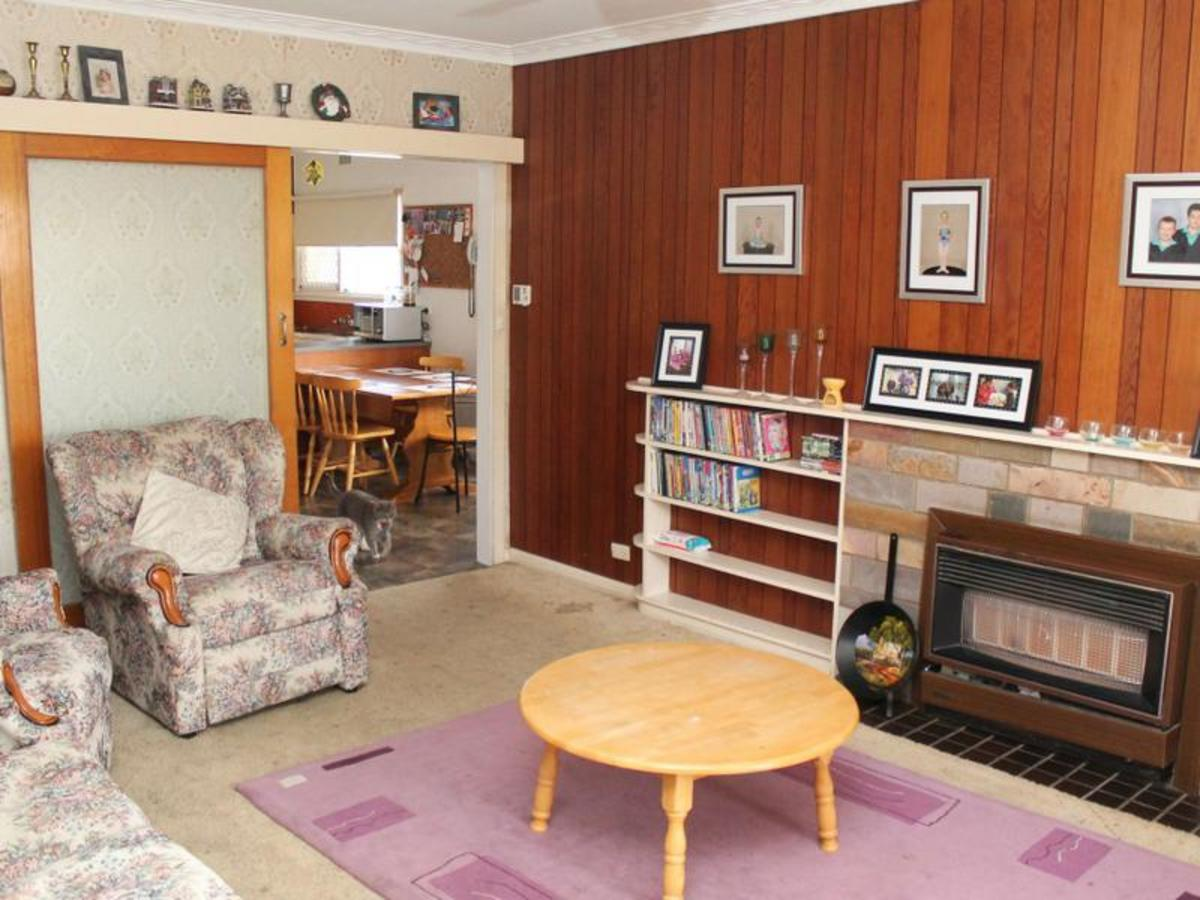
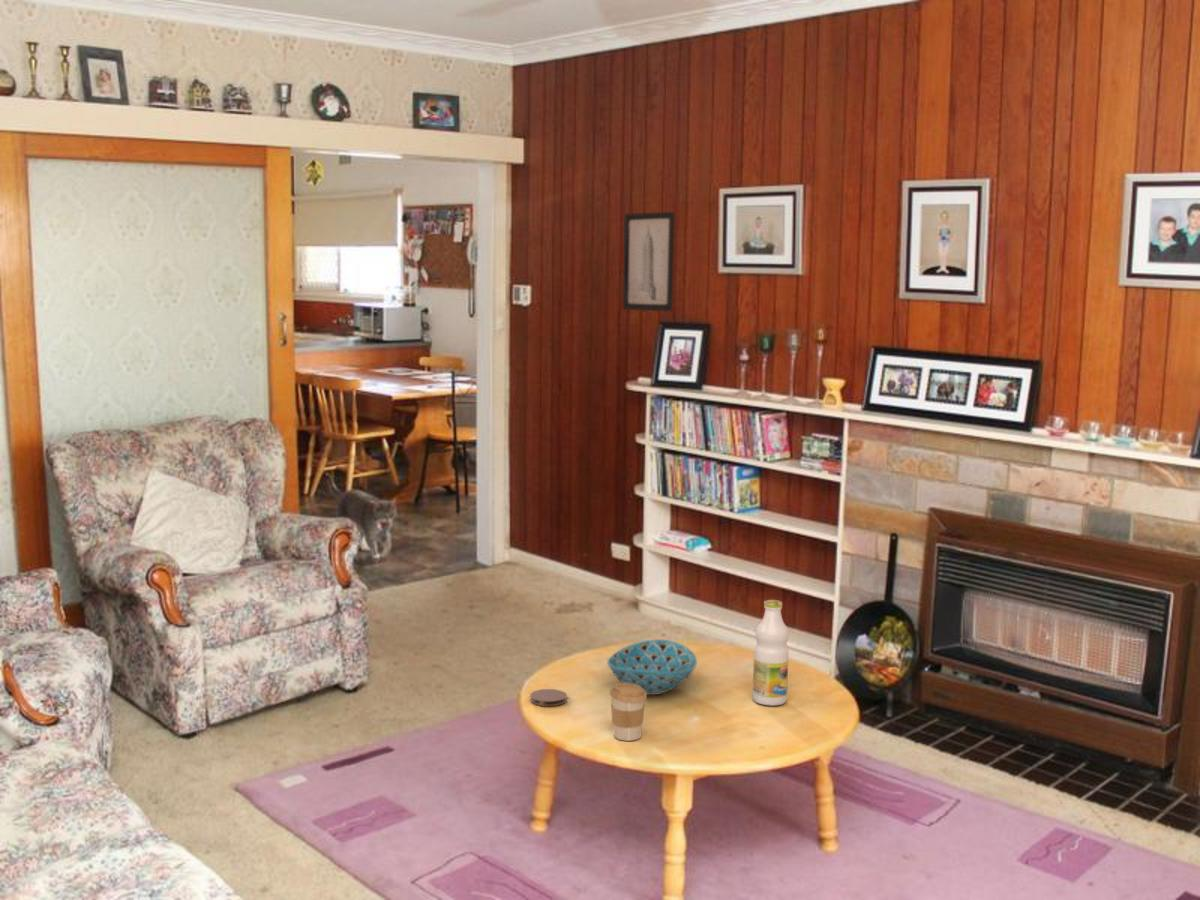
+ bottle (771, 651)
+ coffee cup (628, 710)
+ coaster (548, 697)
+ wall art (648, 261)
+ bowl (651, 671)
